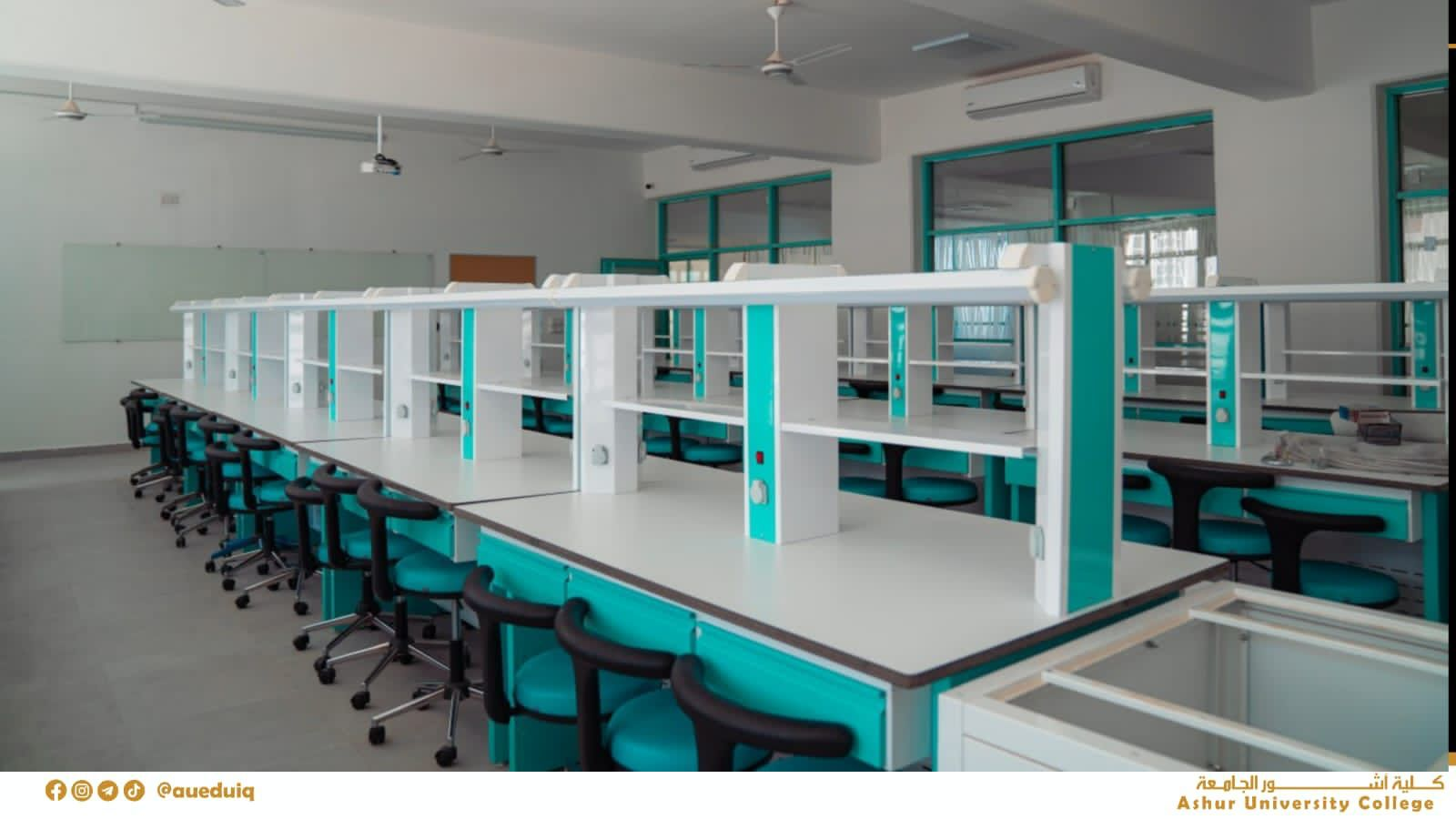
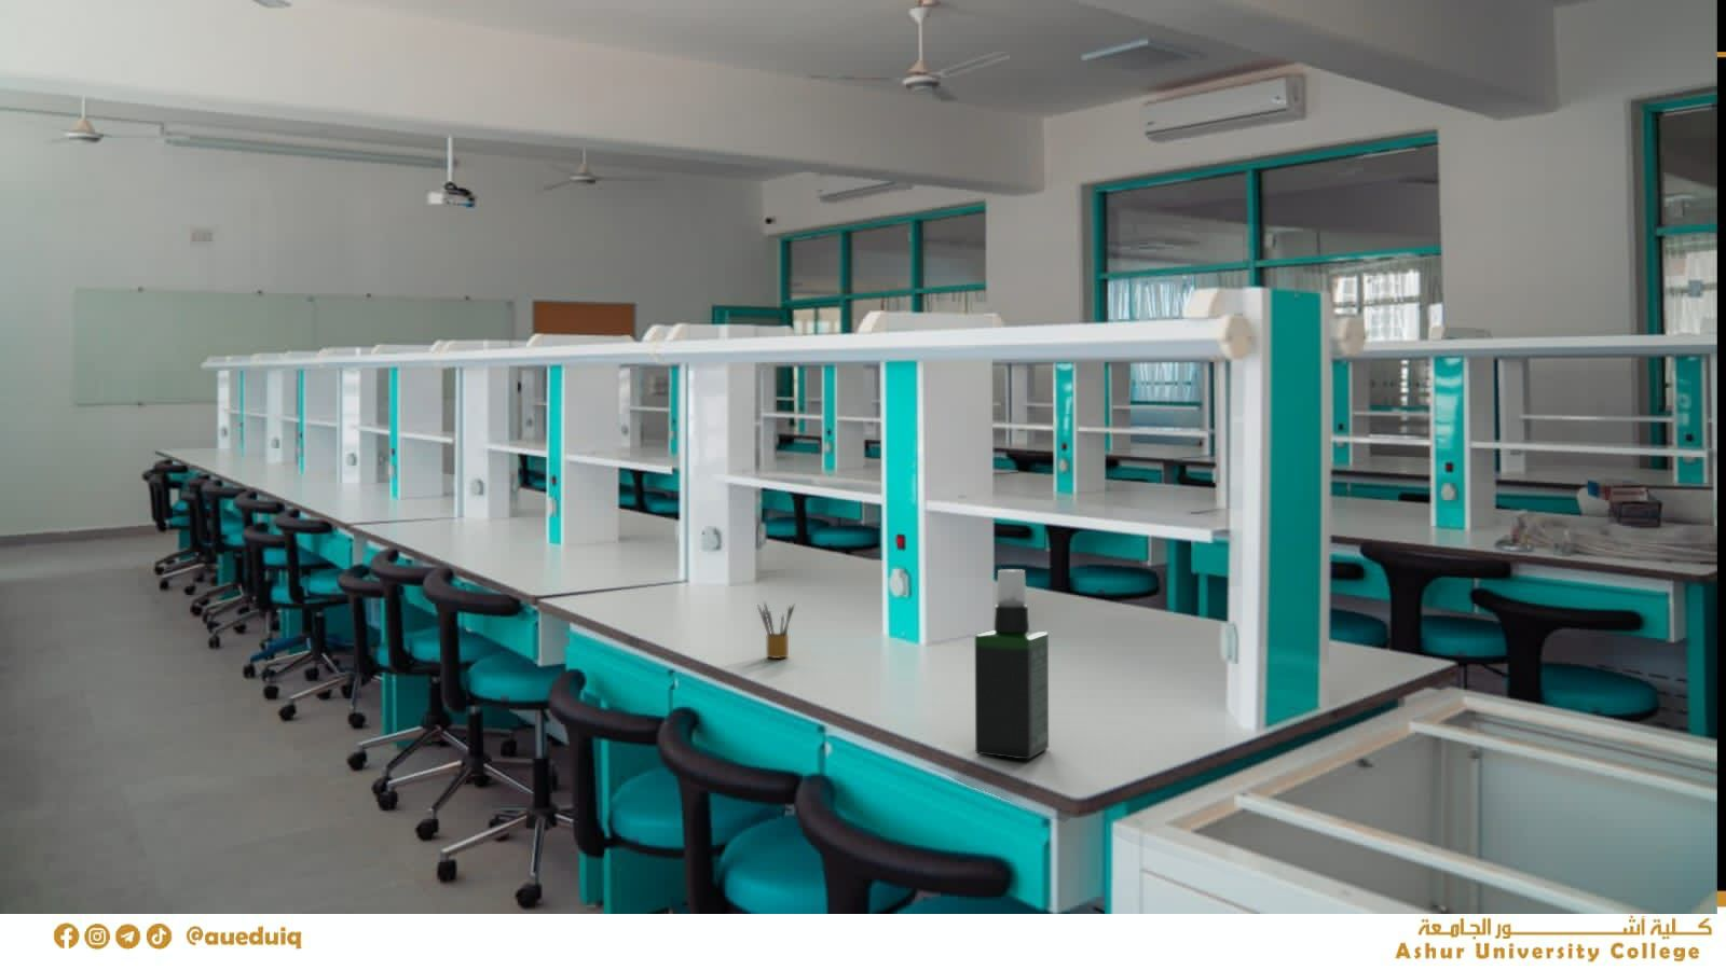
+ spray bottle (1012, 661)
+ pencil box (780, 629)
